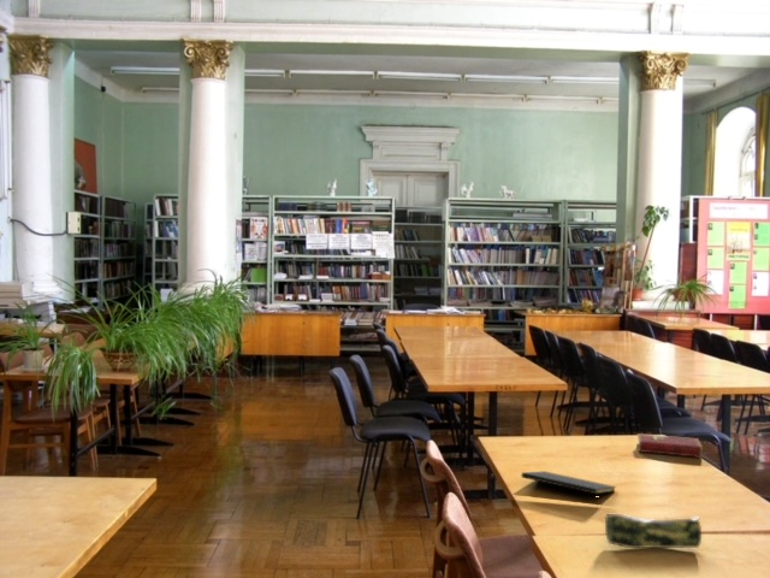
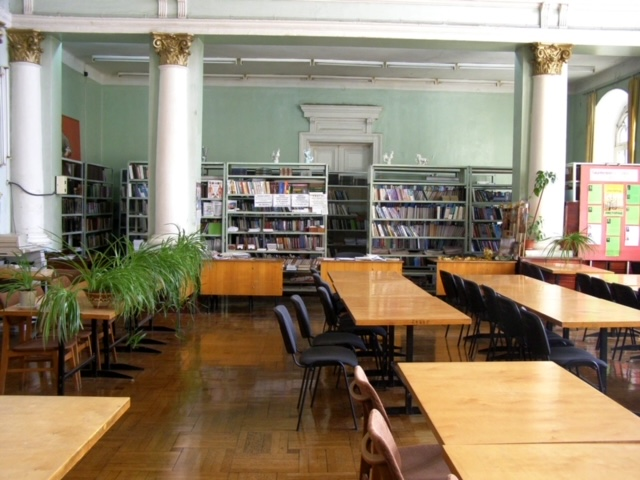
- hardcover book (668, 444)
- pencil case (654, 531)
- notepad (568, 482)
